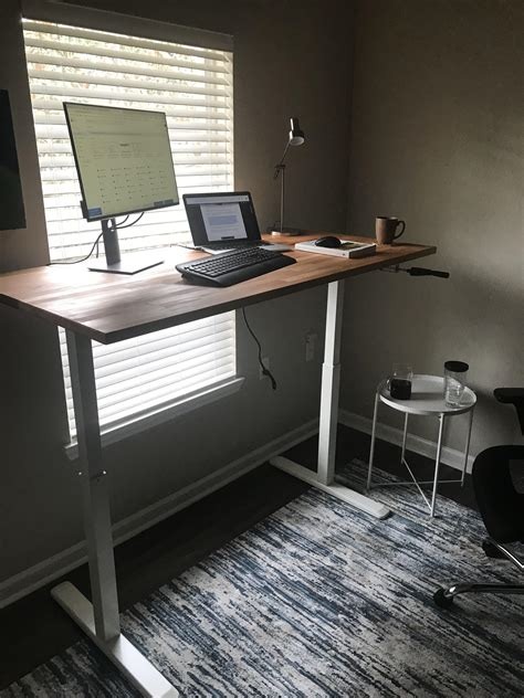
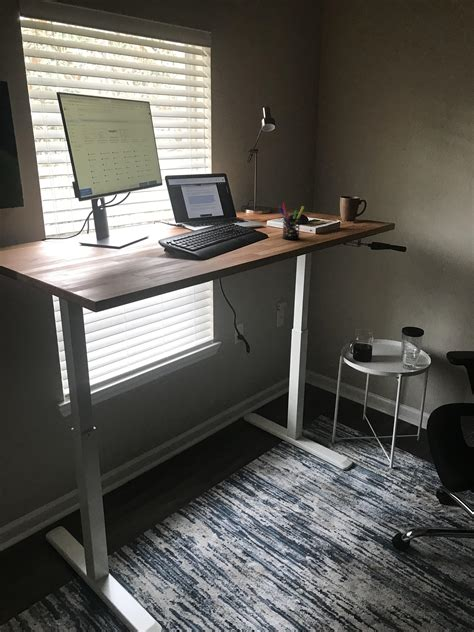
+ pen holder (291, 220)
